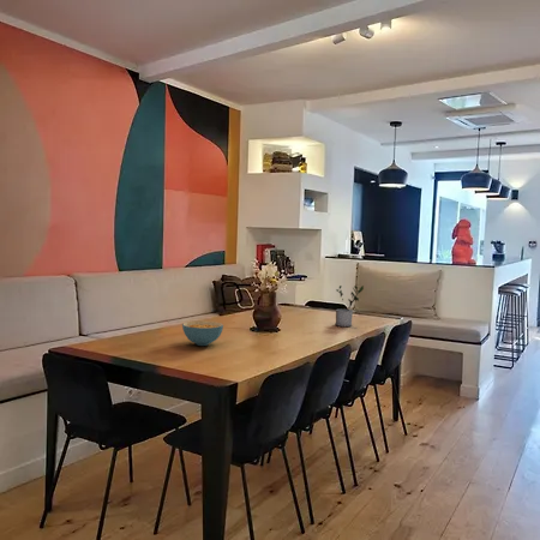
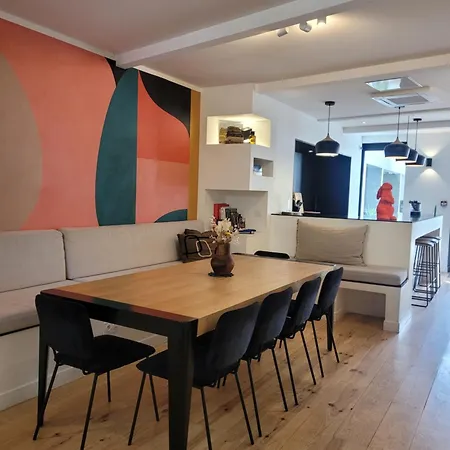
- potted plant (349, 305)
- cereal bowl (202, 334)
